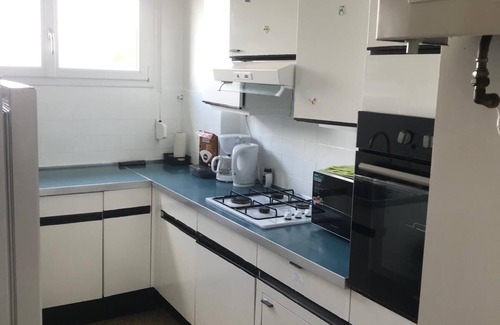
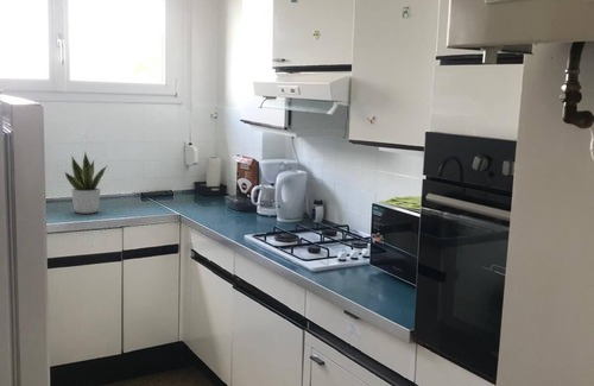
+ potted plant (87, 181)
